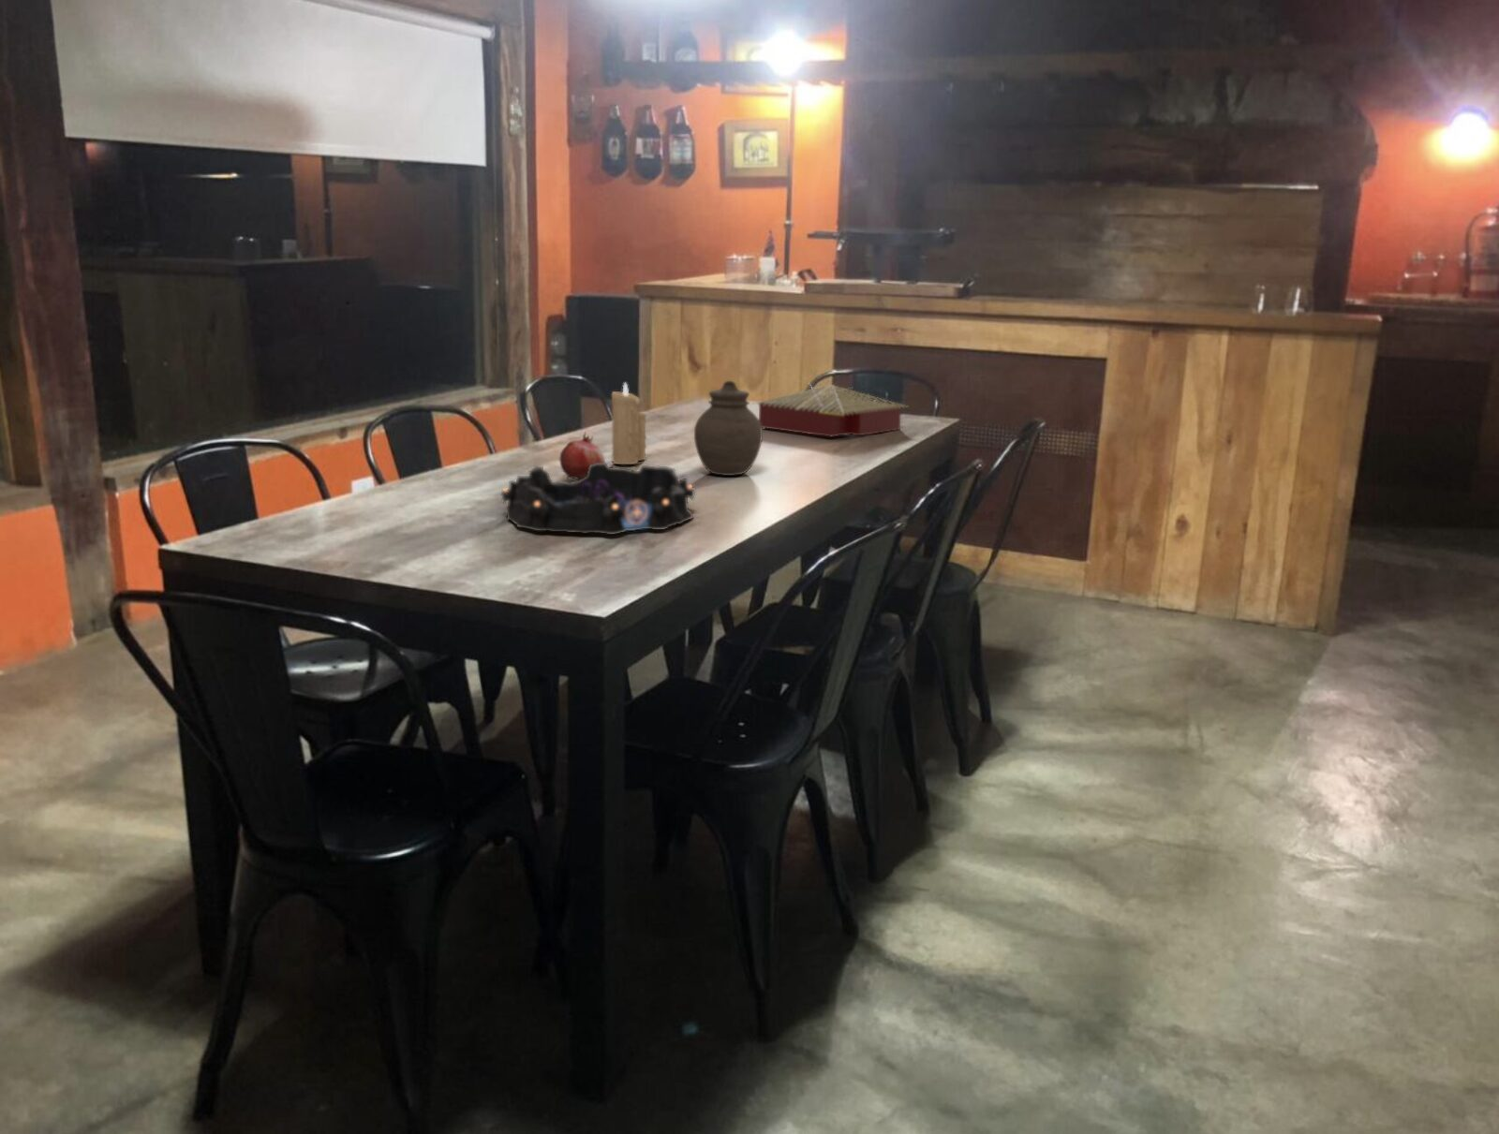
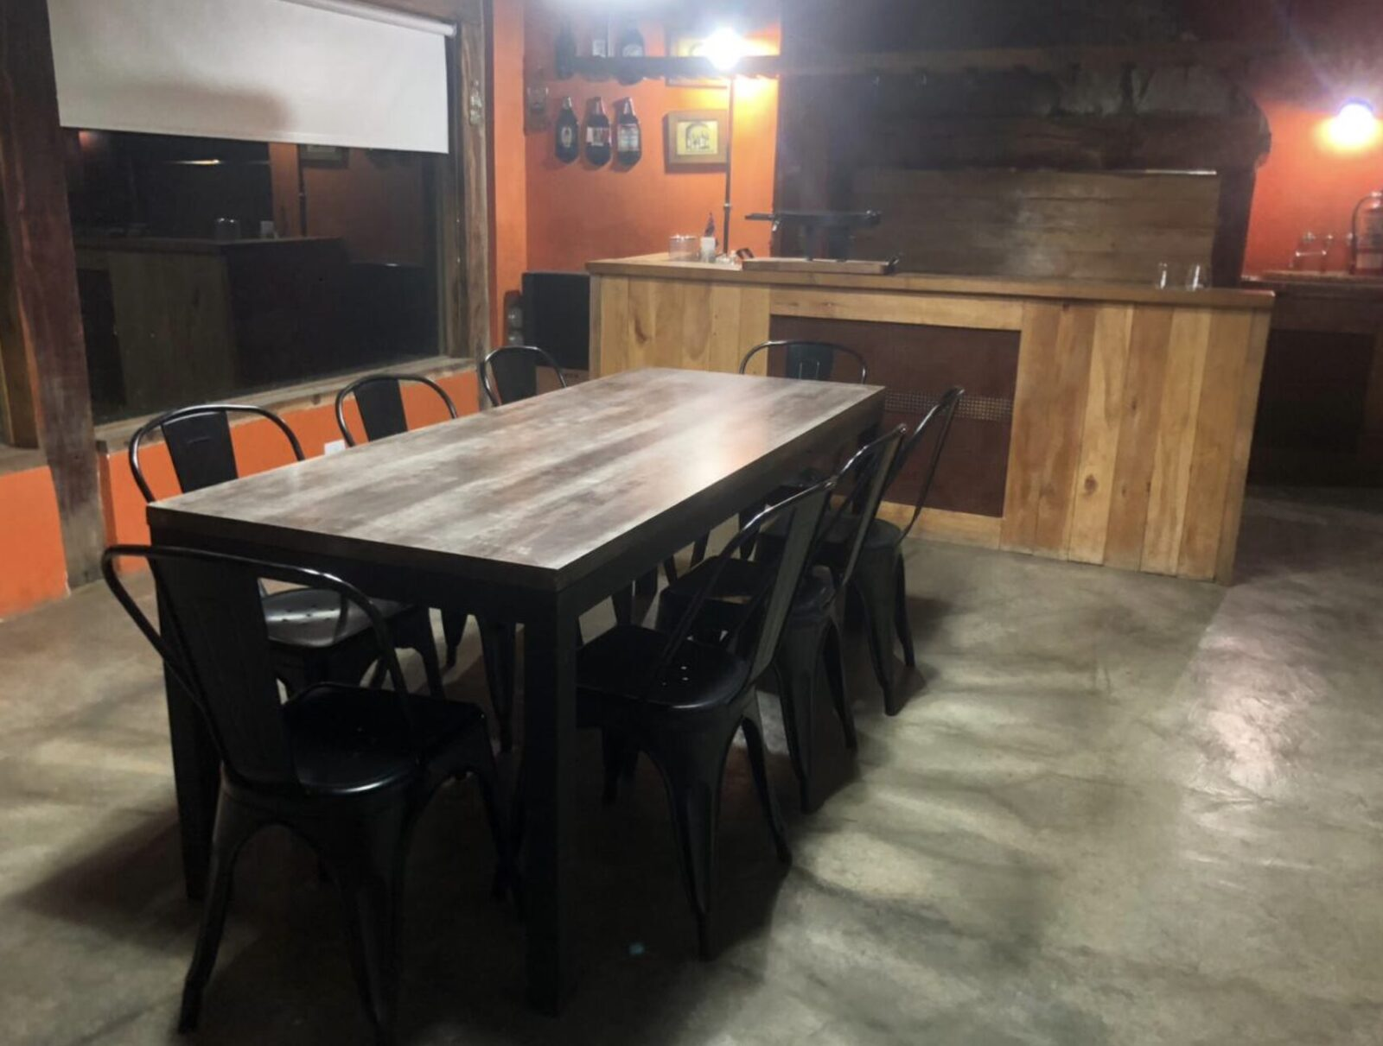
- candle (629, 422)
- decorative bowl (601, 493)
- jar (728, 426)
- plant (831, 406)
- fruit (581, 455)
